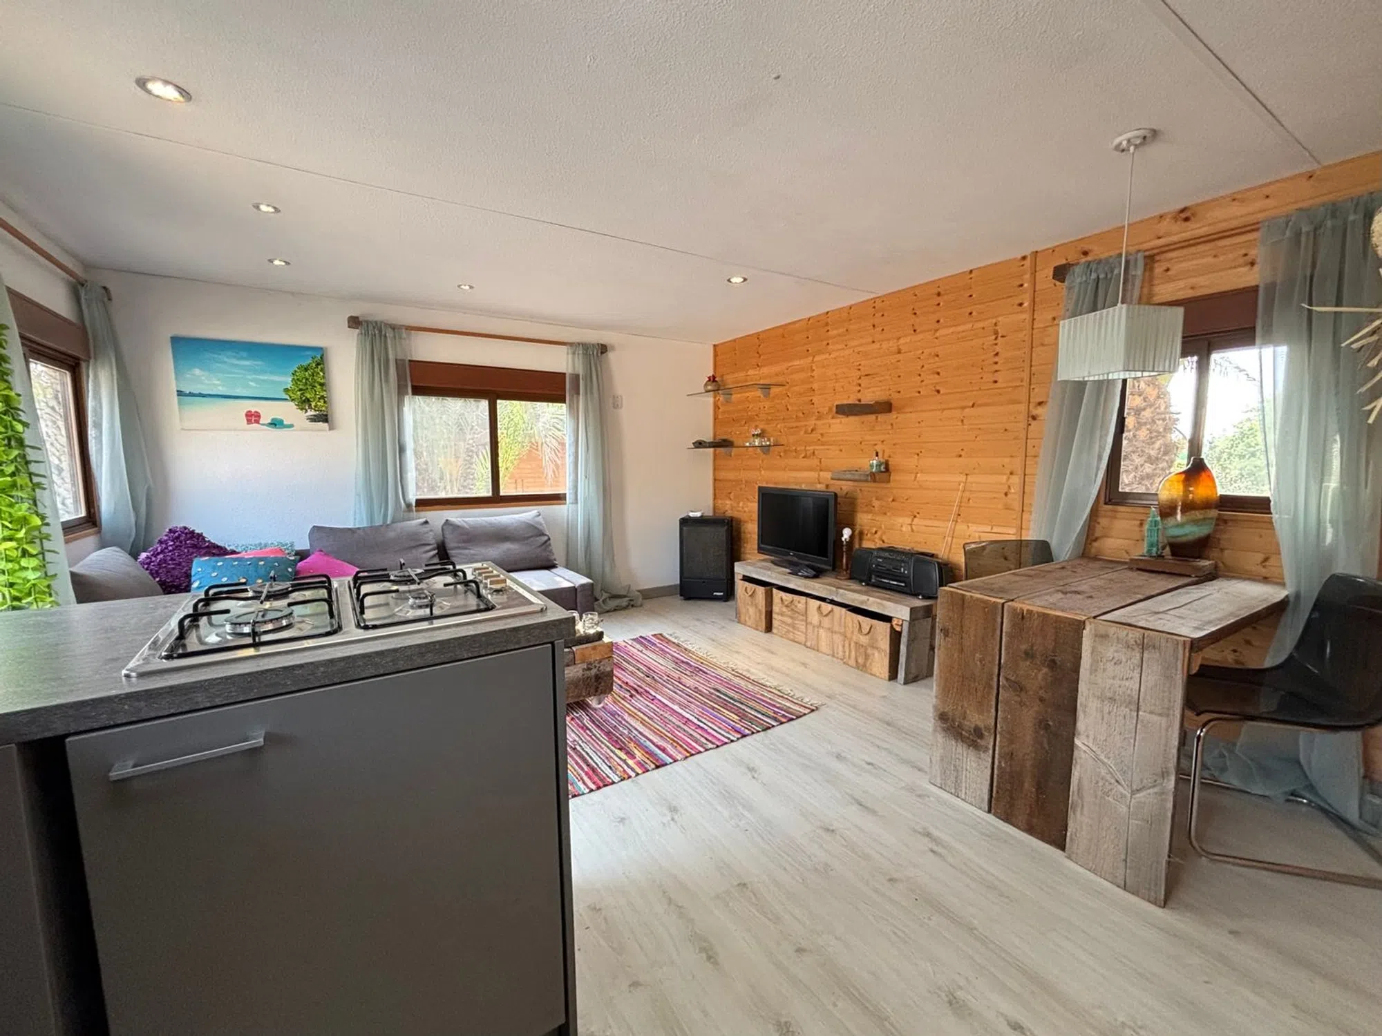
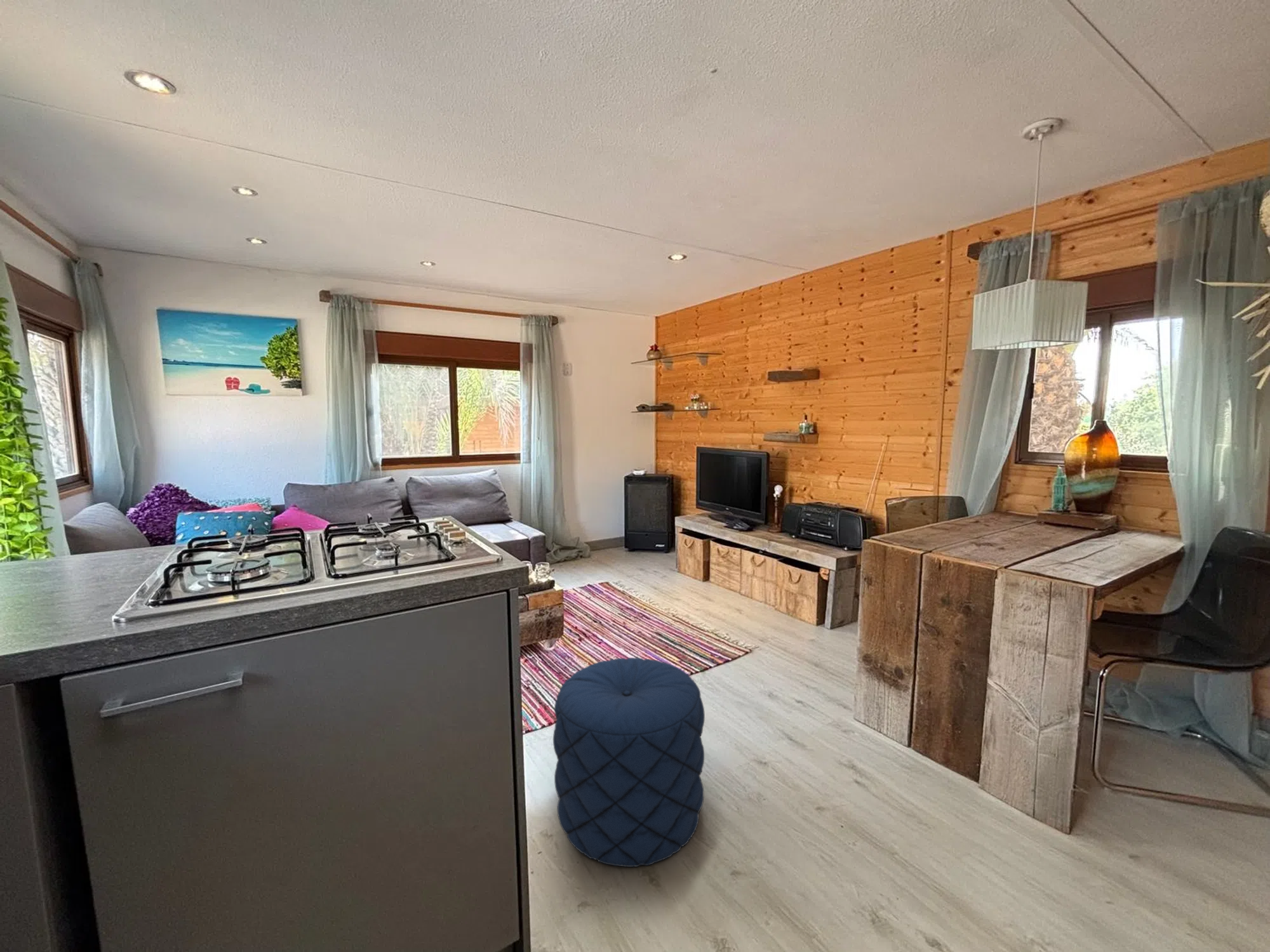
+ pouf (630, 746)
